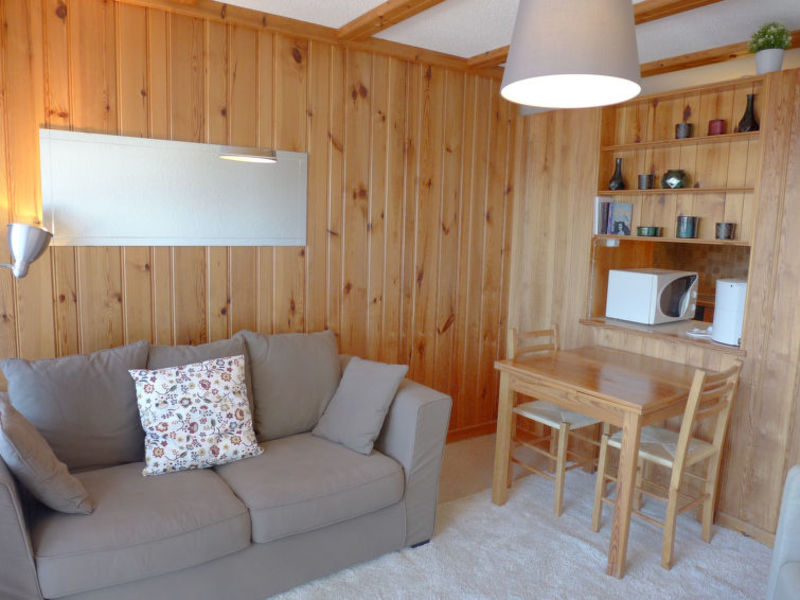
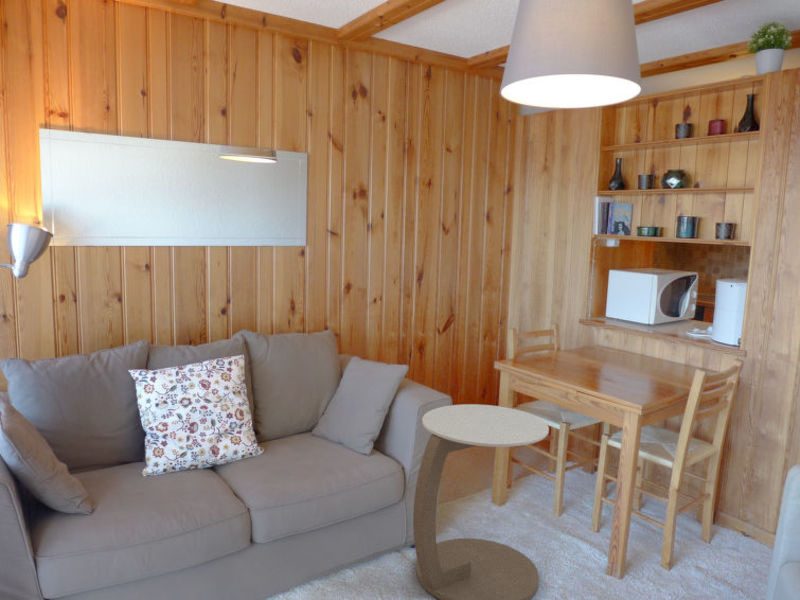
+ side table (437, 495)
